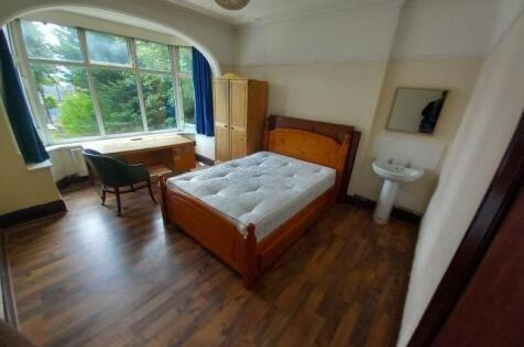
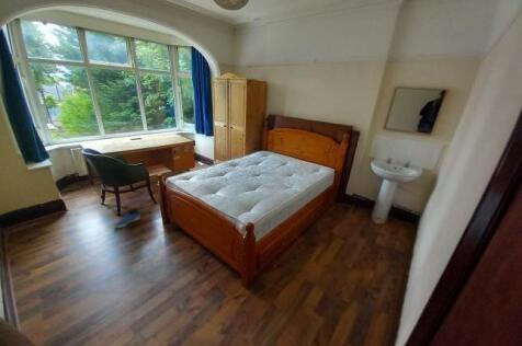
+ sneaker (126, 217)
